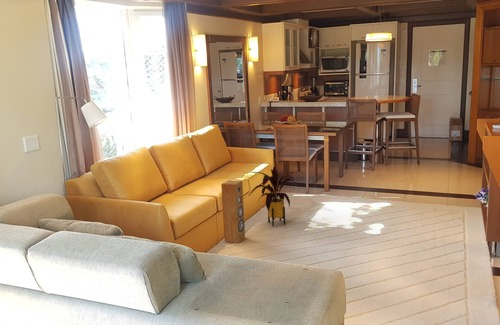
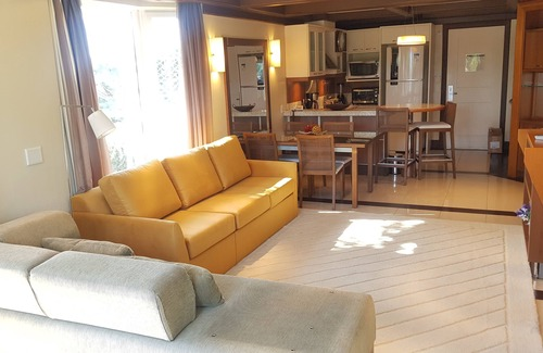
- house plant (275, 196)
- speaker (233, 211)
